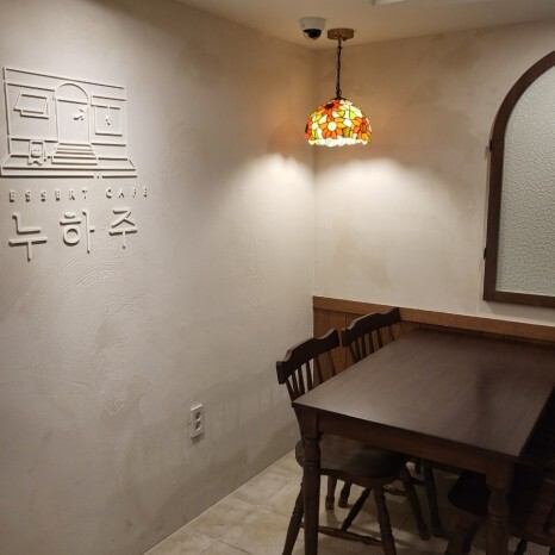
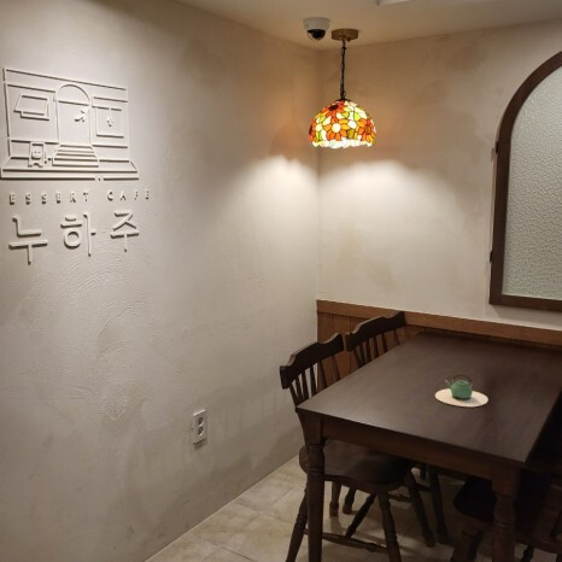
+ teapot (461, 385)
